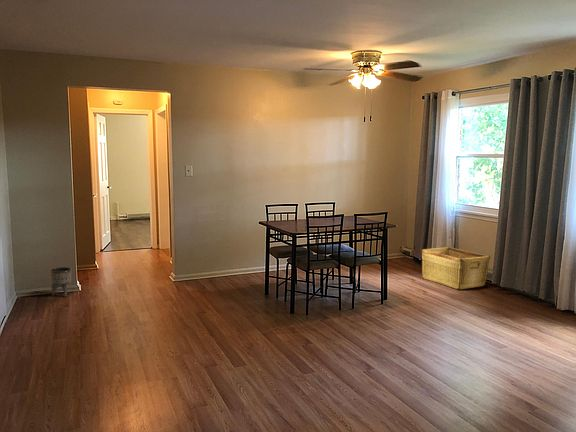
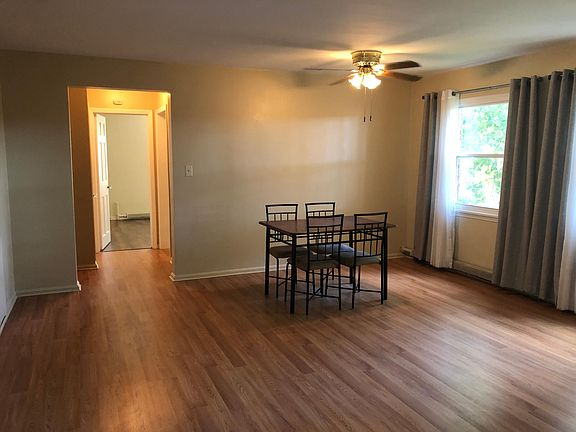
- planter (61, 282)
- hamper (453, 267)
